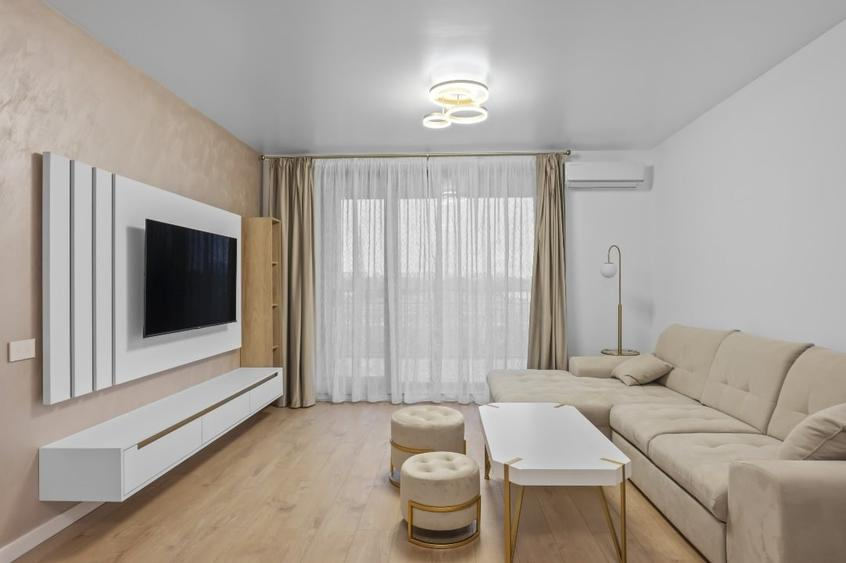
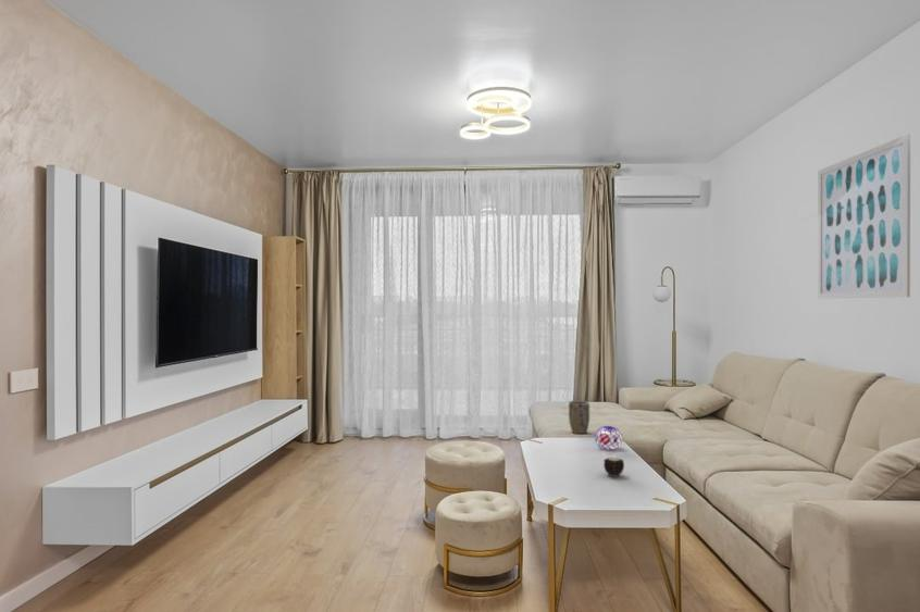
+ candle (613, 465)
+ wall art (858, 226)
+ plant pot (579, 416)
+ decorative orb (608, 437)
